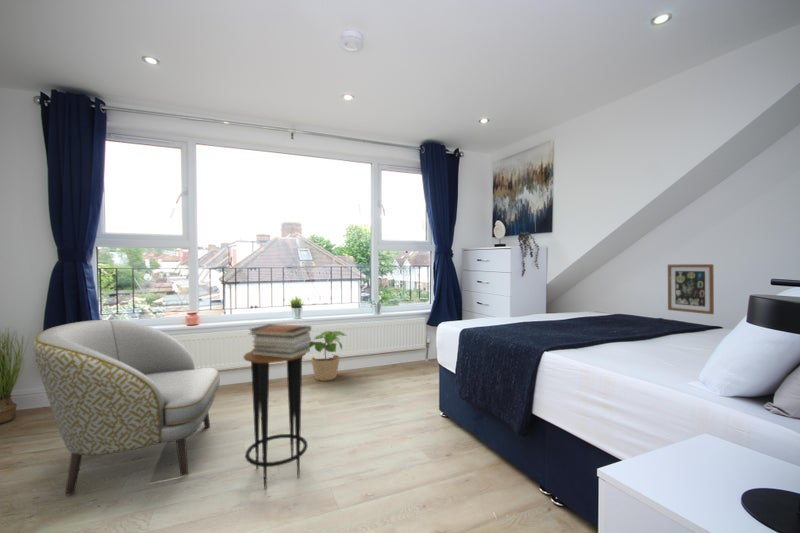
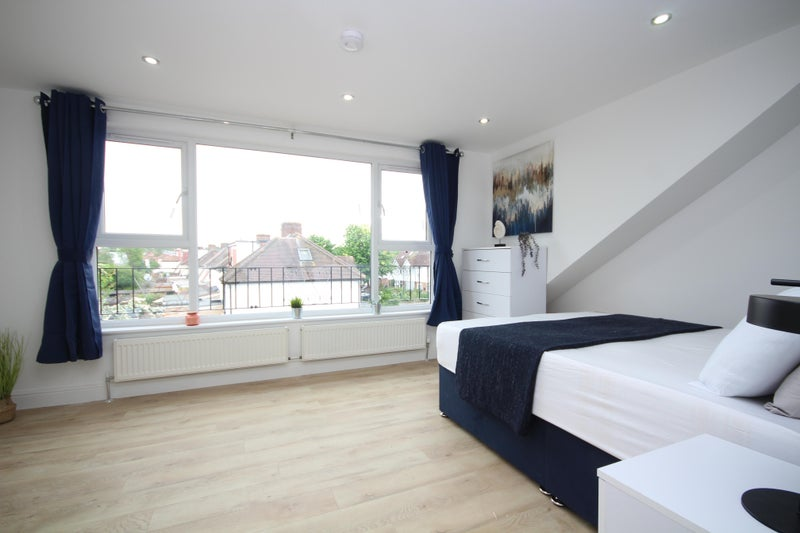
- potted plant (325, 355)
- armchair (137, 389)
- book stack (281, 339)
- wall art (689, 288)
- side table (267, 412)
